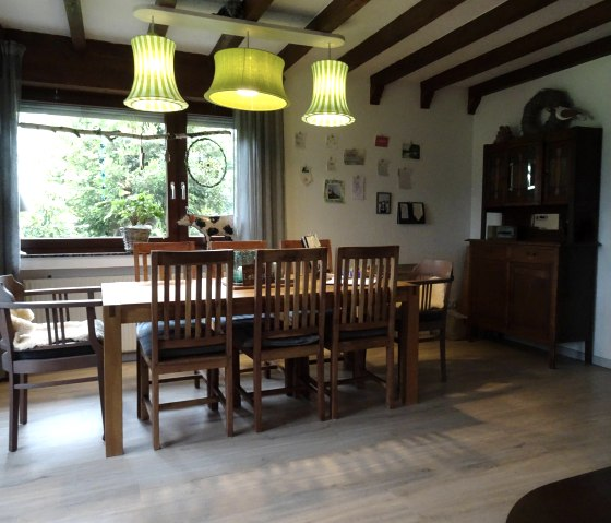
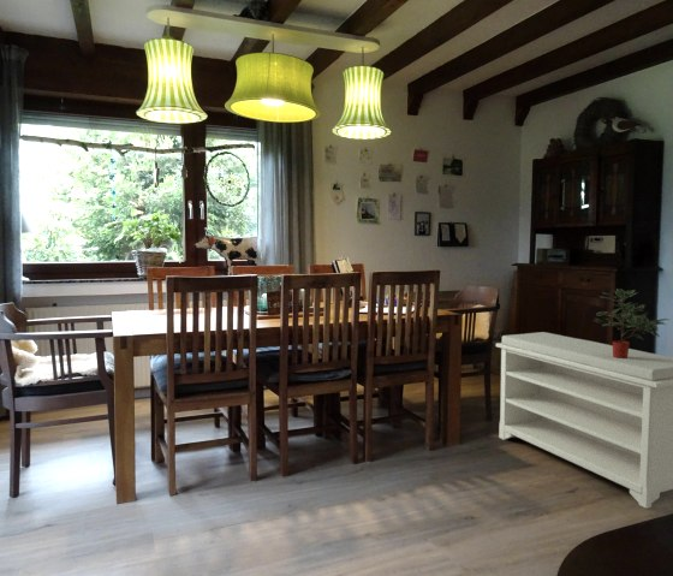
+ bench (588, 405)
+ potted plant (632, 322)
